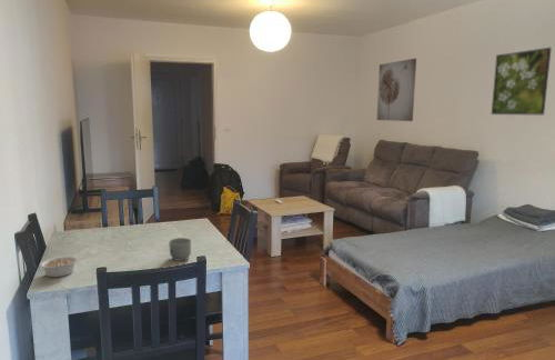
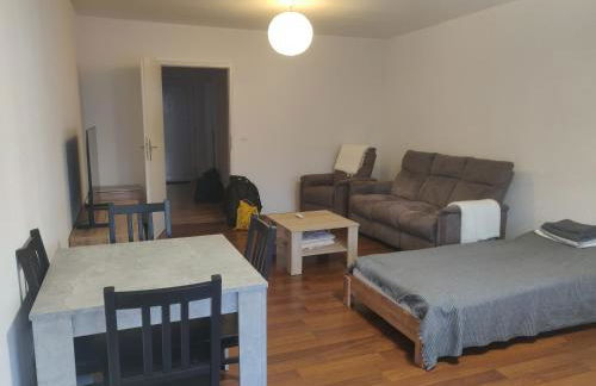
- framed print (518, 83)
- legume (61, 266)
- mug (179, 248)
- wall art (395, 91)
